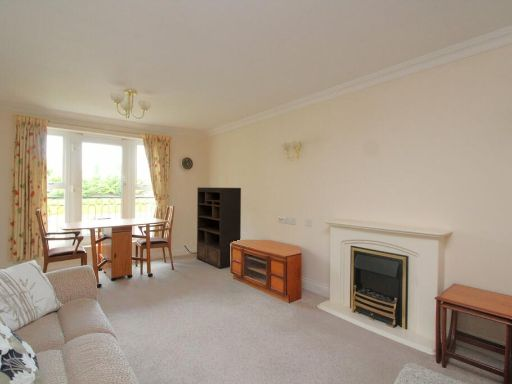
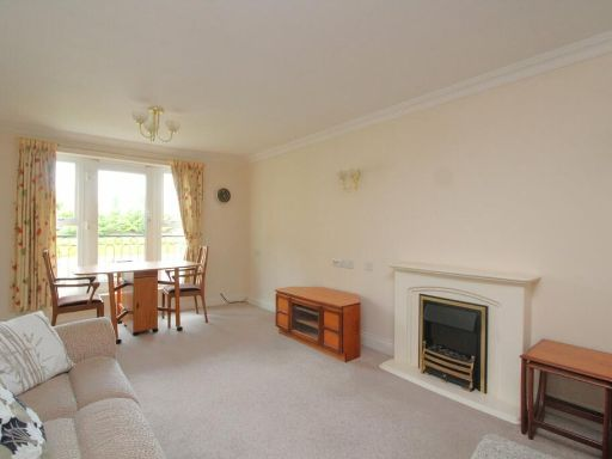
- bookshelf (217, 224)
